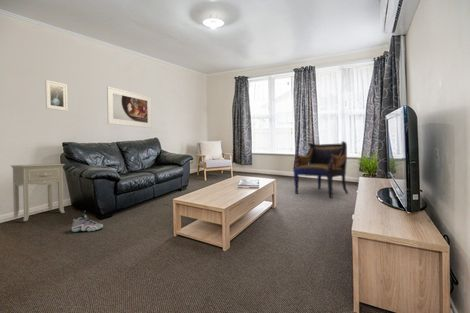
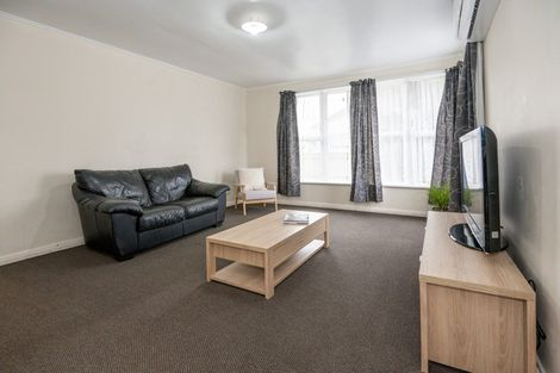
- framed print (56, 96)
- sneaker (87, 220)
- armchair (322, 167)
- nightstand (40, 185)
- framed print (131, 109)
